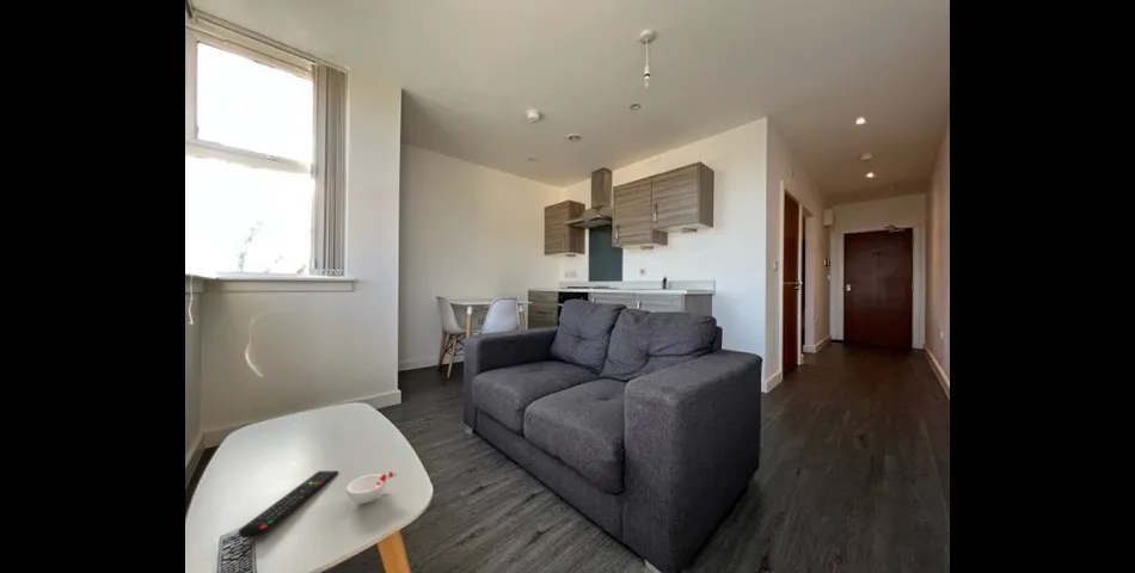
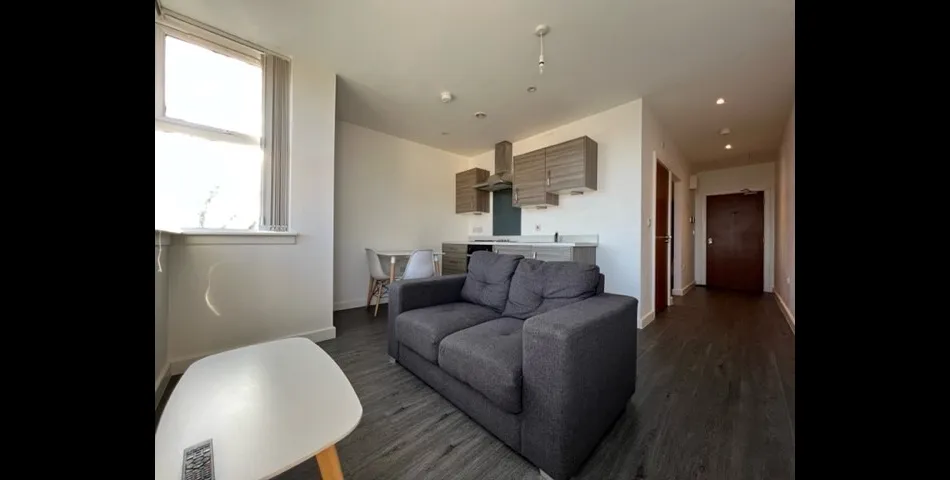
- cup (370, 487)
- remote control (294, 499)
